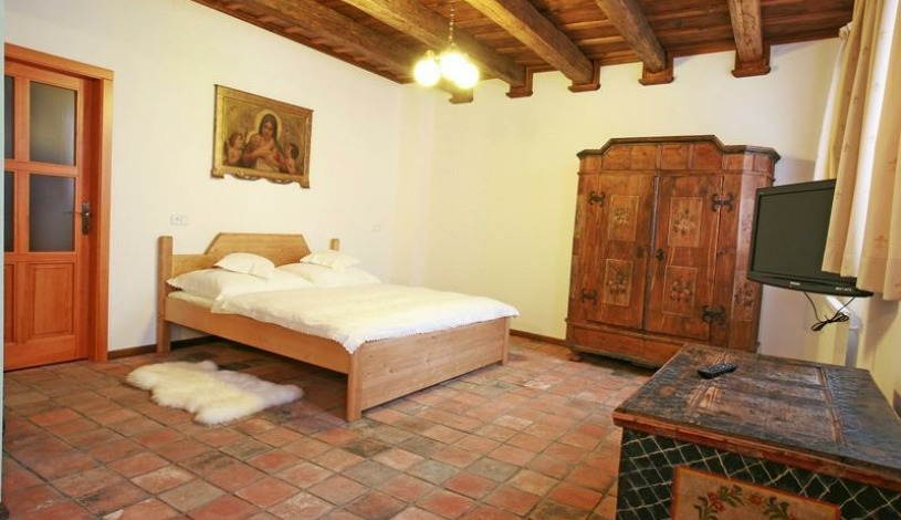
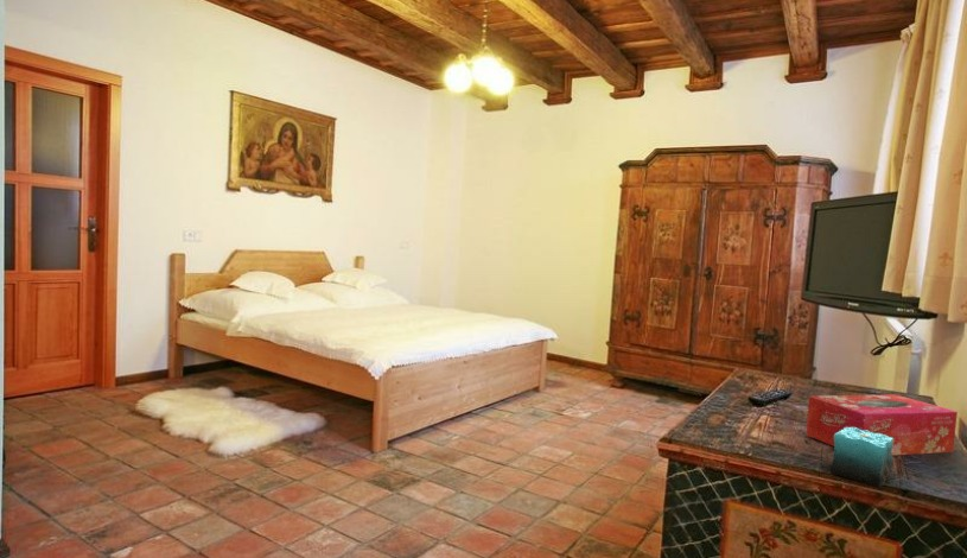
+ tissue box (879, 423)
+ candle (863, 446)
